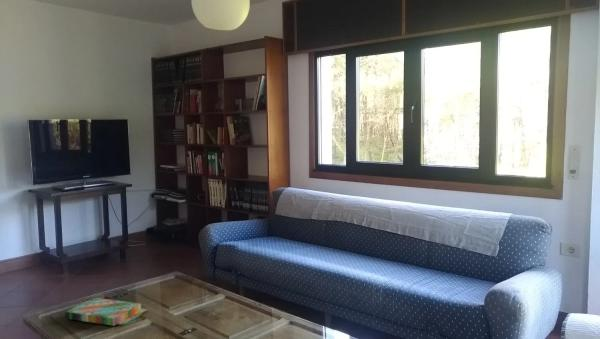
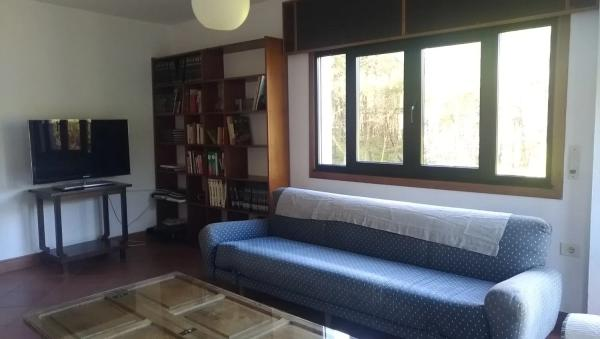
- board game (105, 310)
